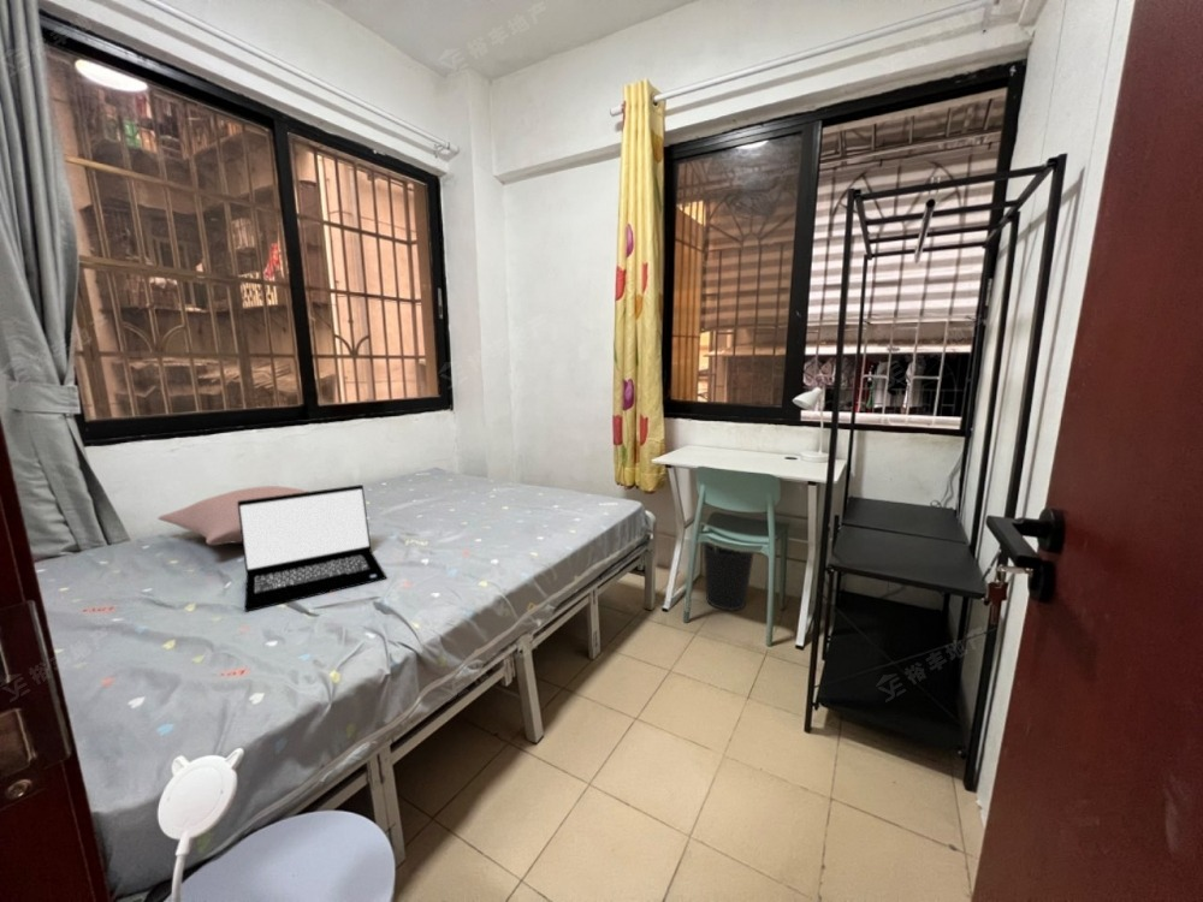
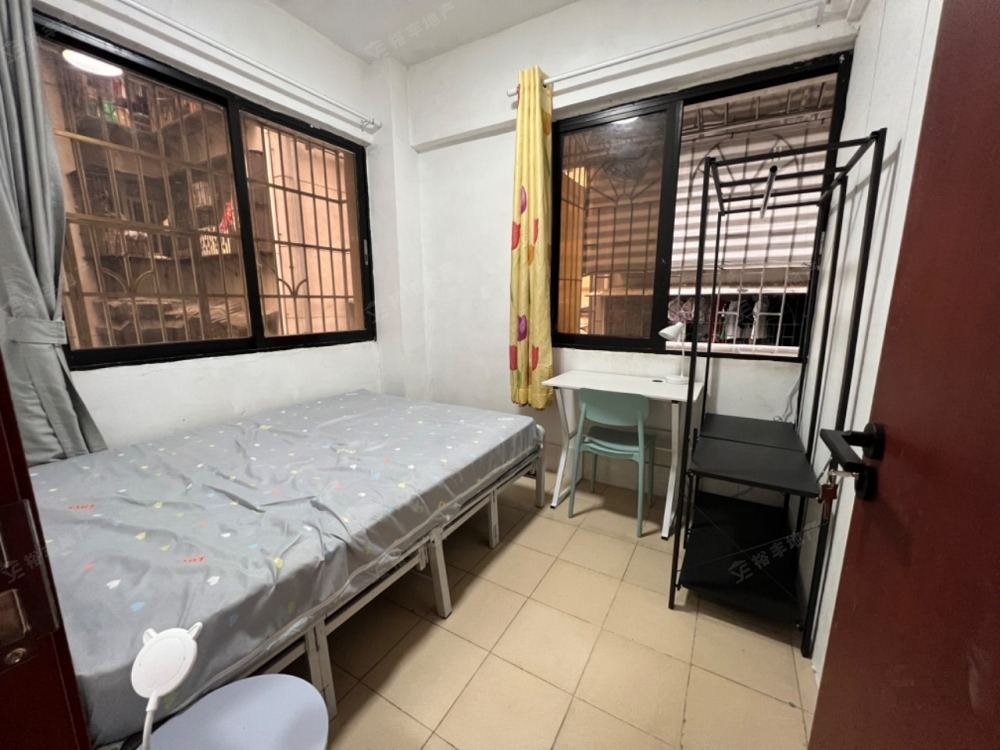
- wastebasket (727, 572)
- pillow (255, 498)
- laptop (312, 540)
